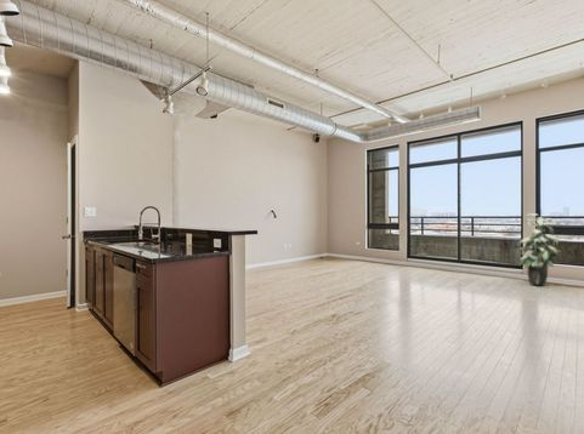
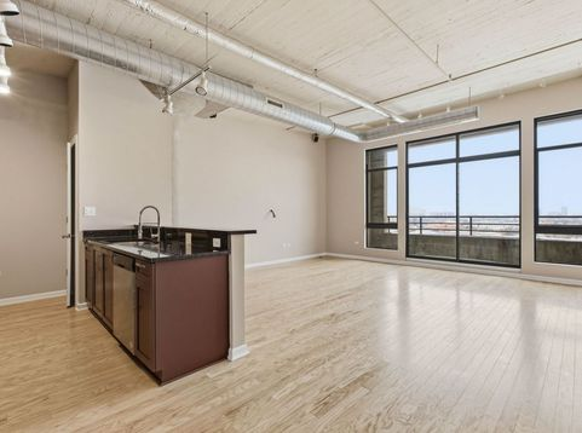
- indoor plant (535, 249)
